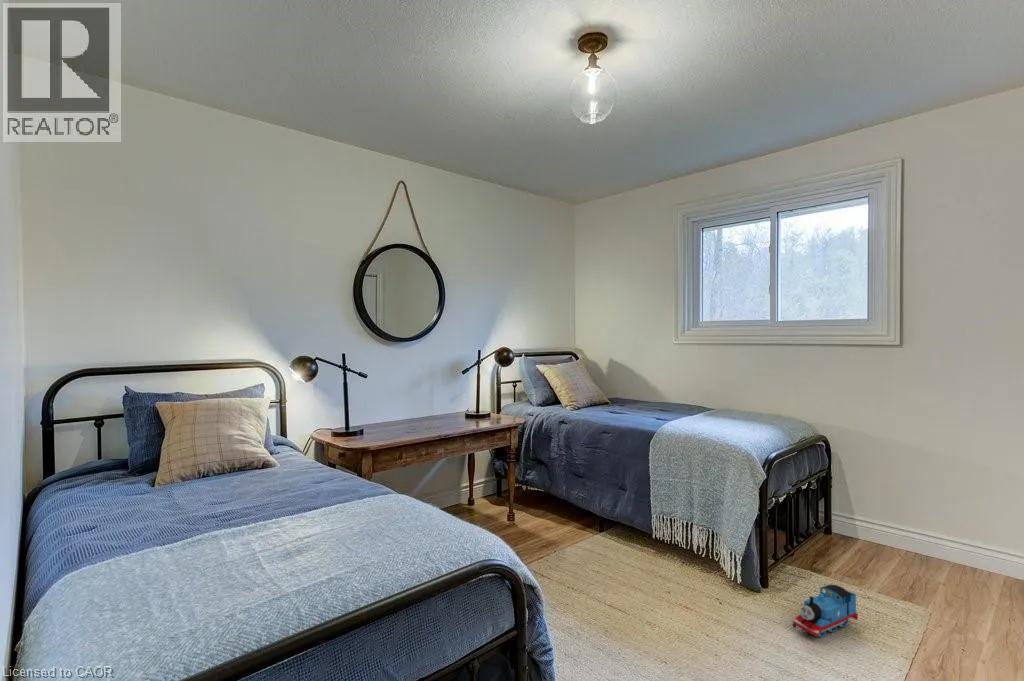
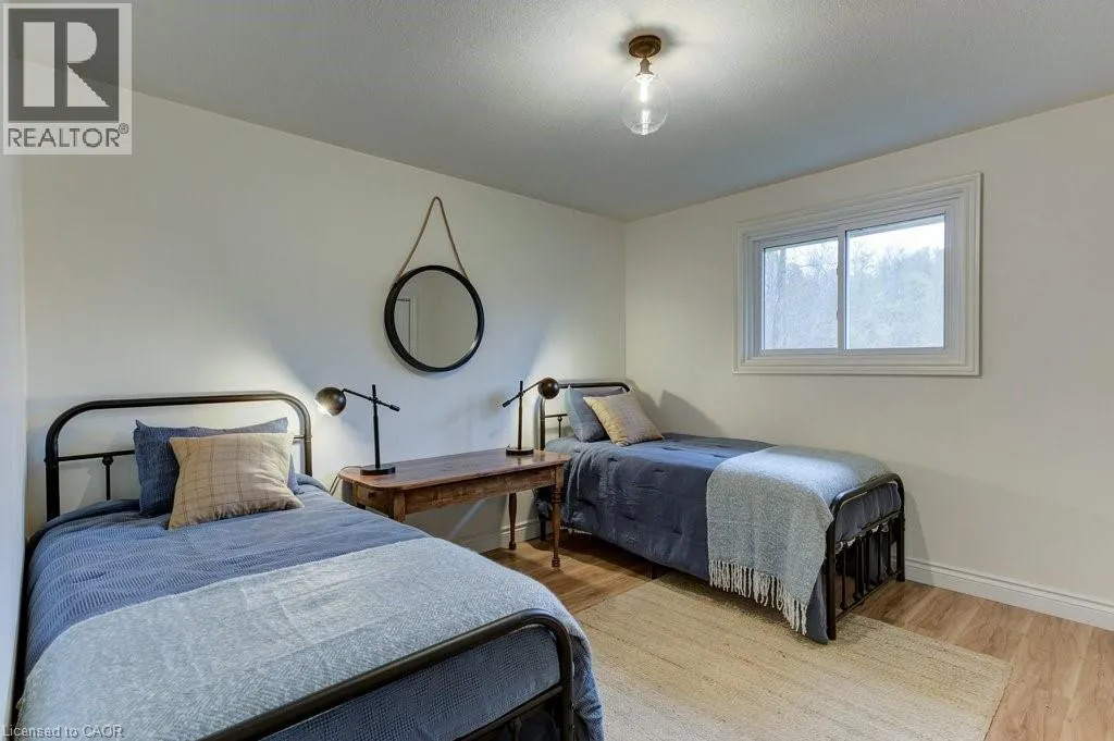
- toy train (825, 610)
